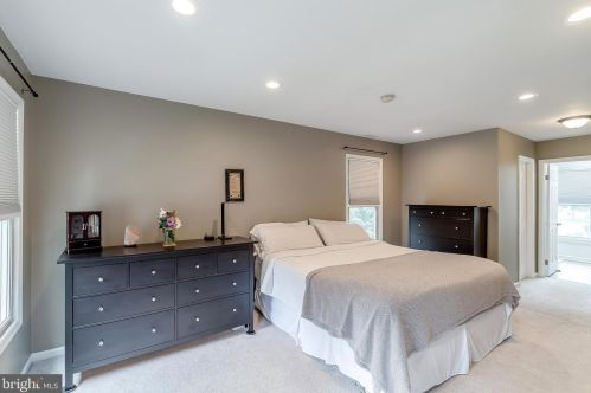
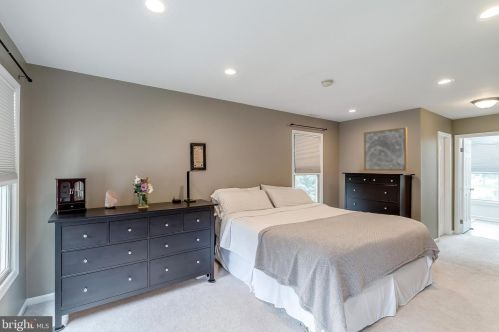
+ wall art (384, 150)
